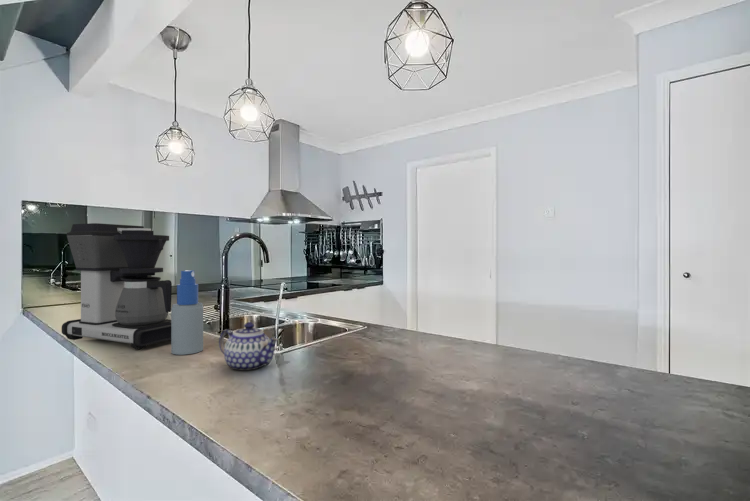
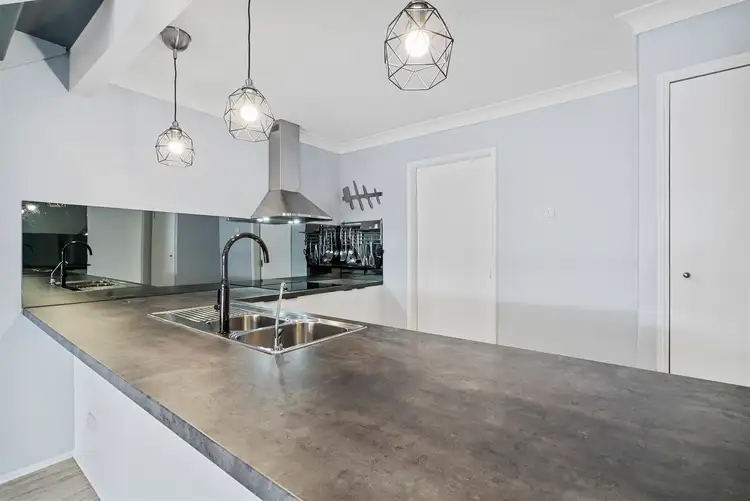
- coffee maker (128, 281)
- teapot (247, 343)
- spray bottle (187, 310)
